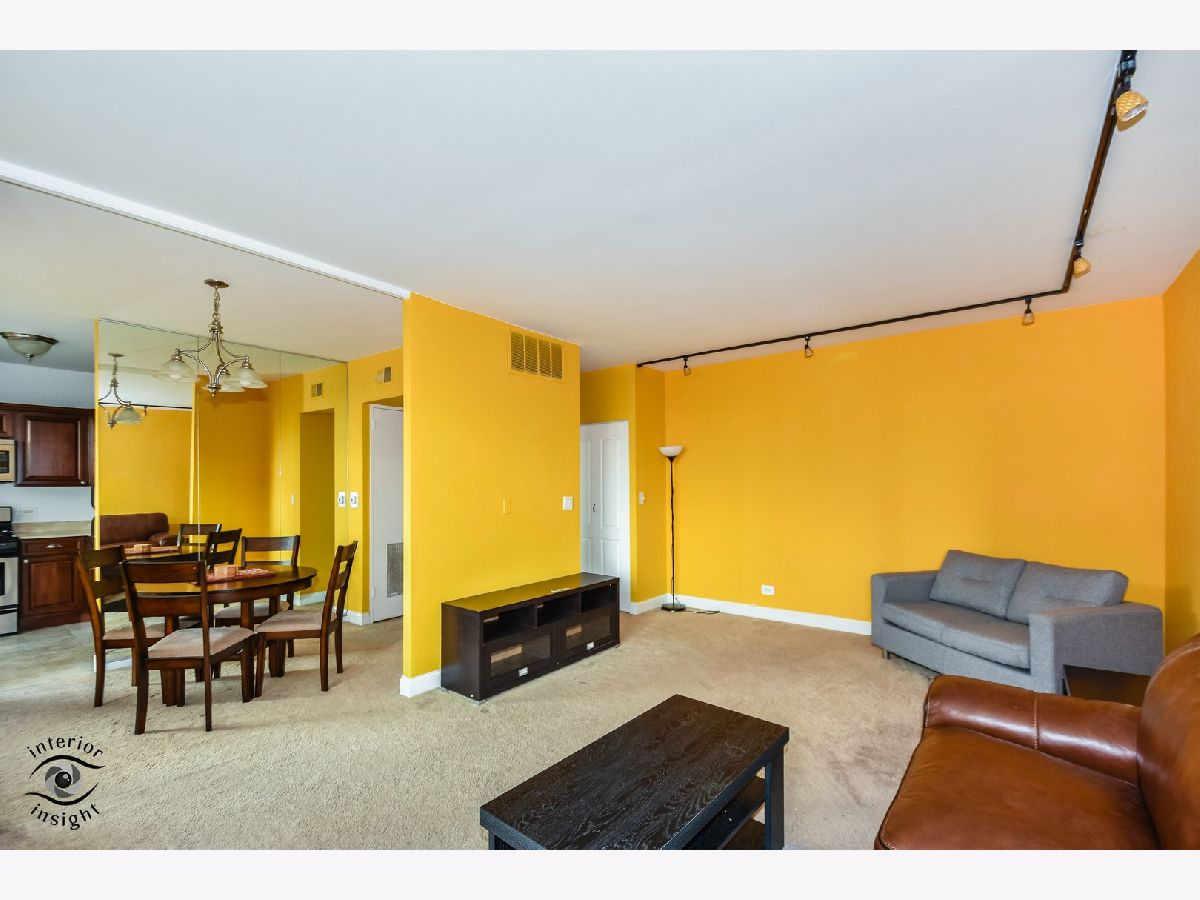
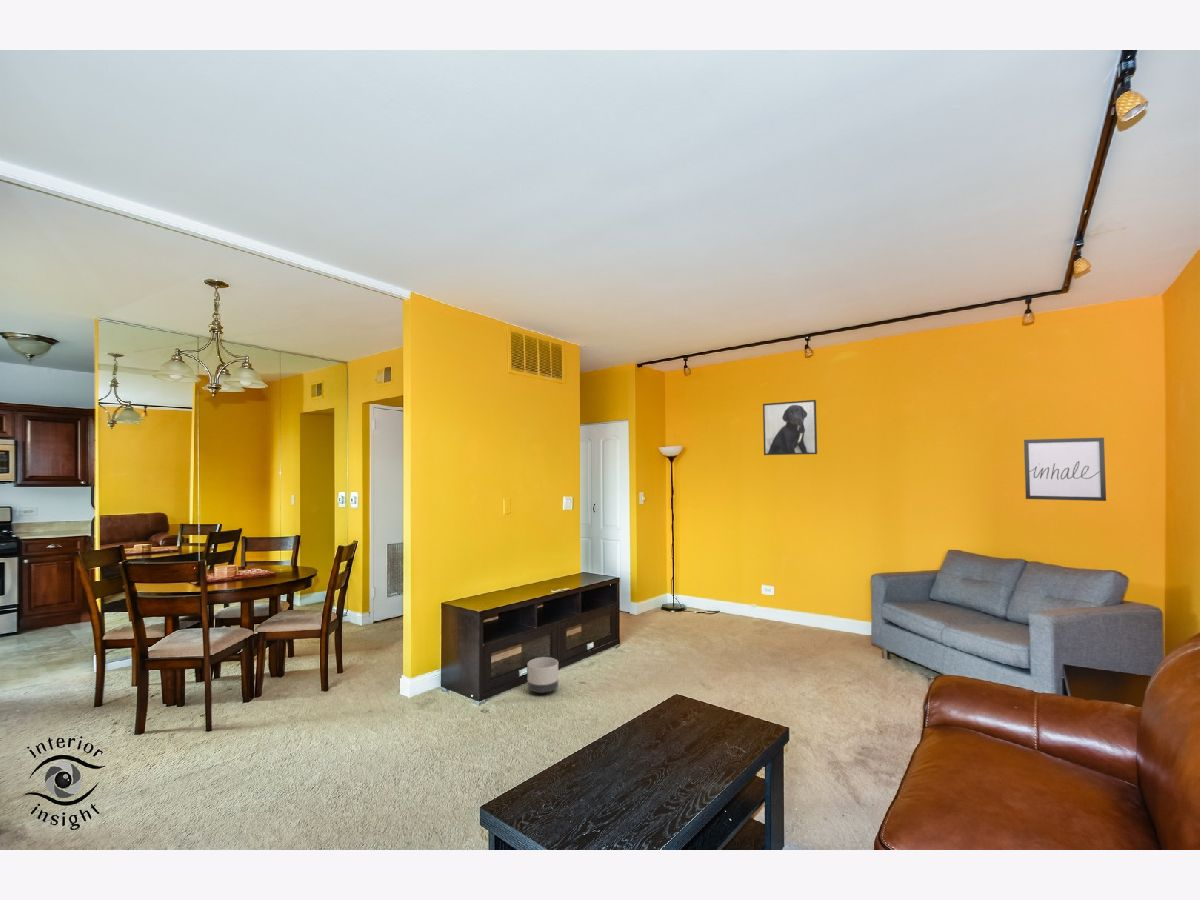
+ planter (543, 676)
+ wall art (1063, 469)
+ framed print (789, 428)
